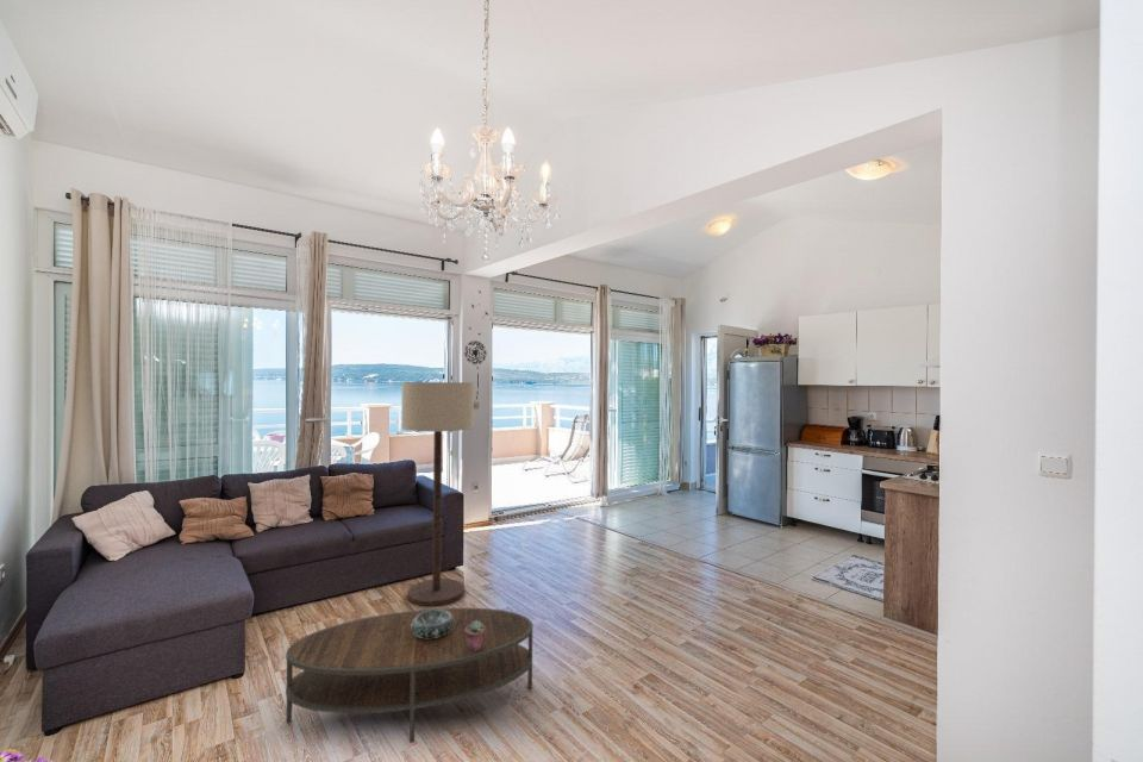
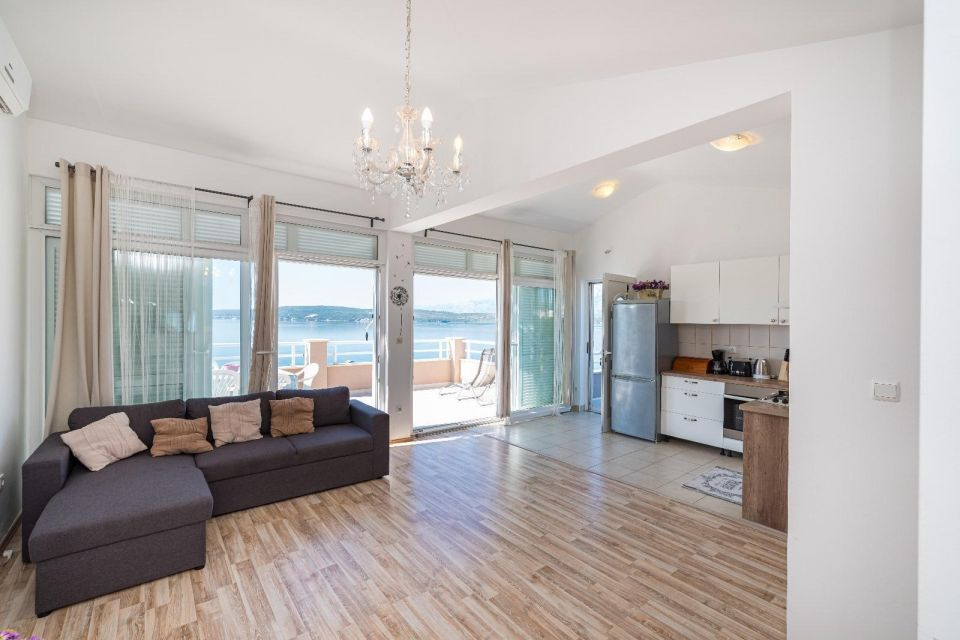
- potted succulent (475, 633)
- floor lamp (437, 488)
- decorative bowl (432, 623)
- coffee table (416, 668)
